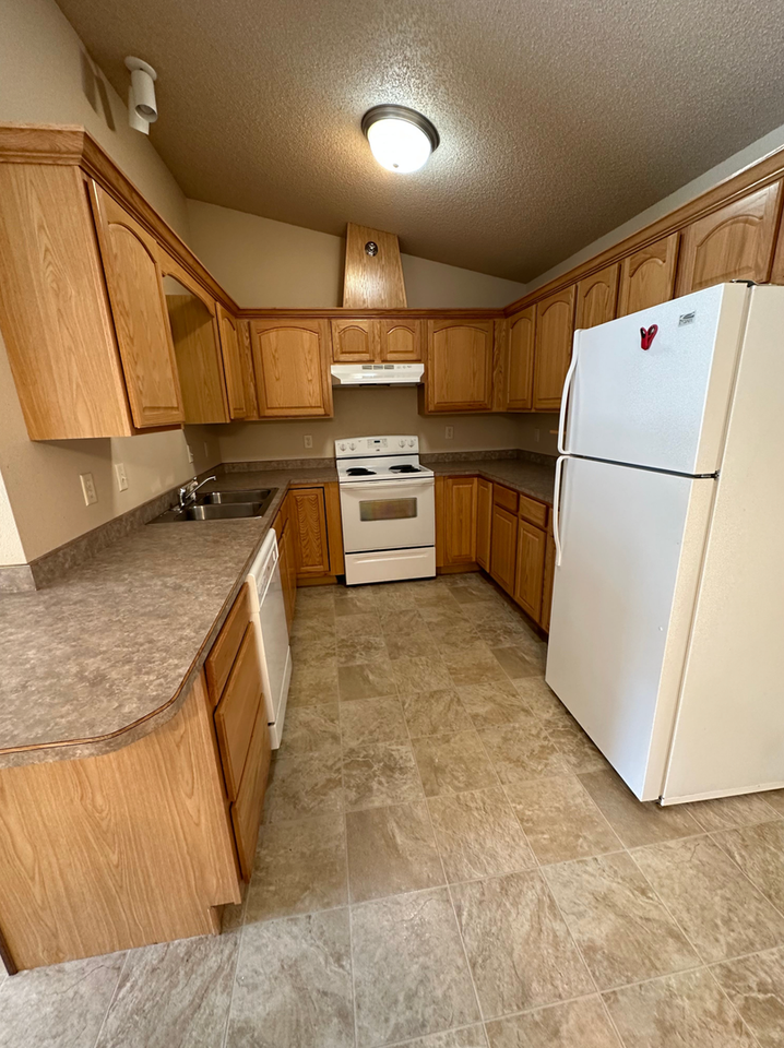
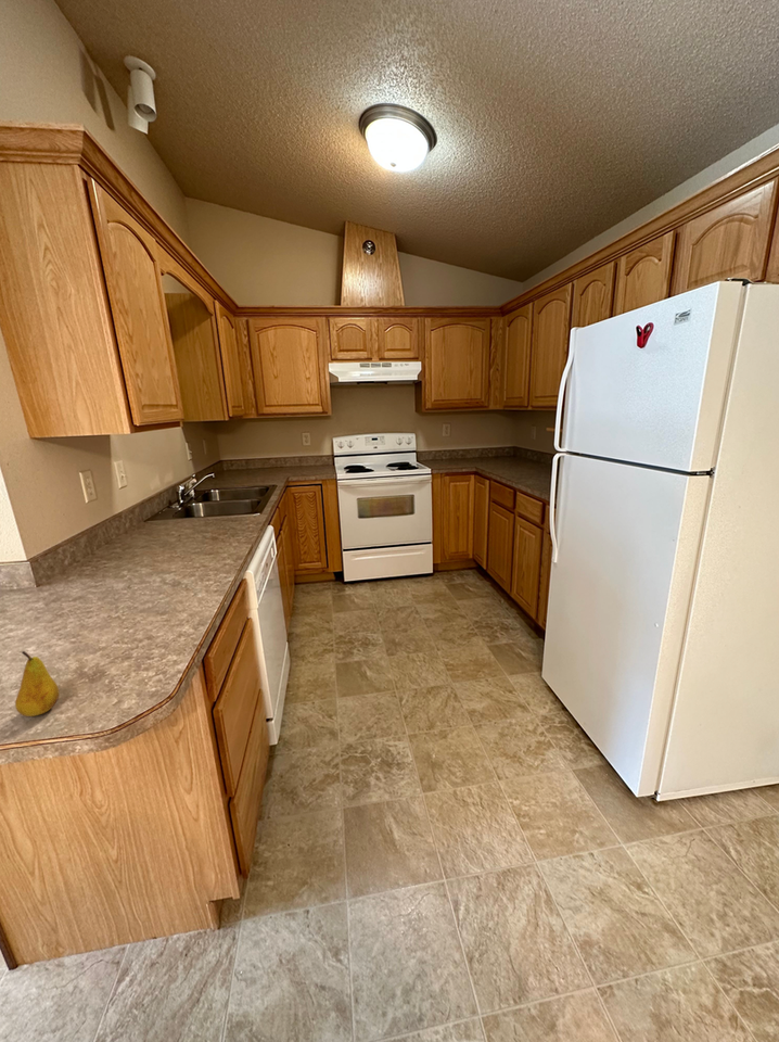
+ fruit (33, 681)
